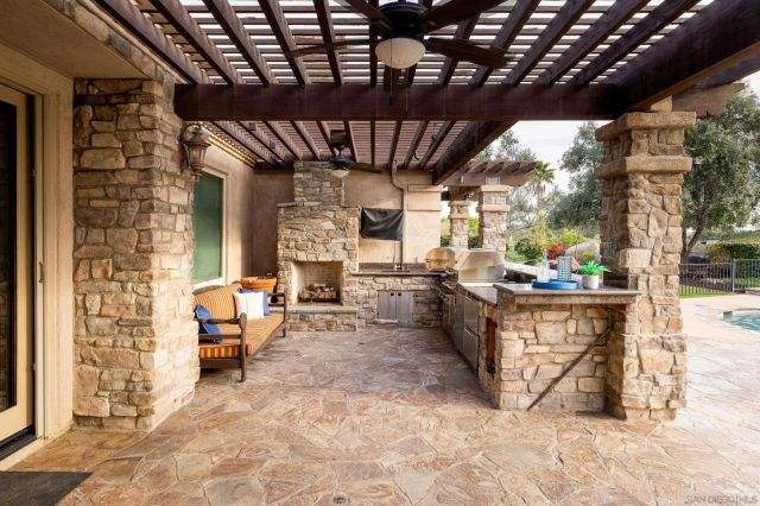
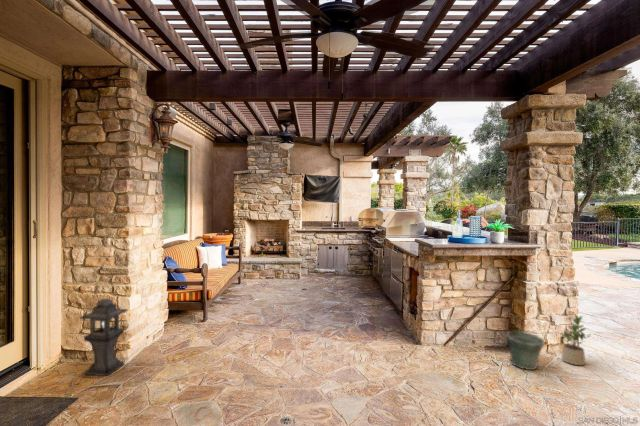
+ flower pot (524, 350)
+ potted plant (573, 337)
+ lantern (104, 334)
